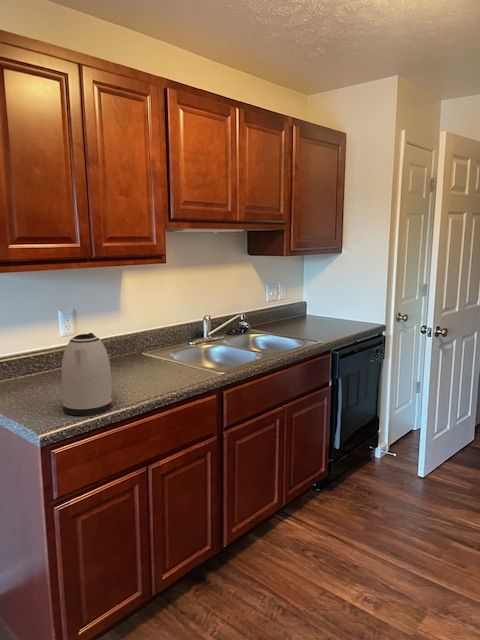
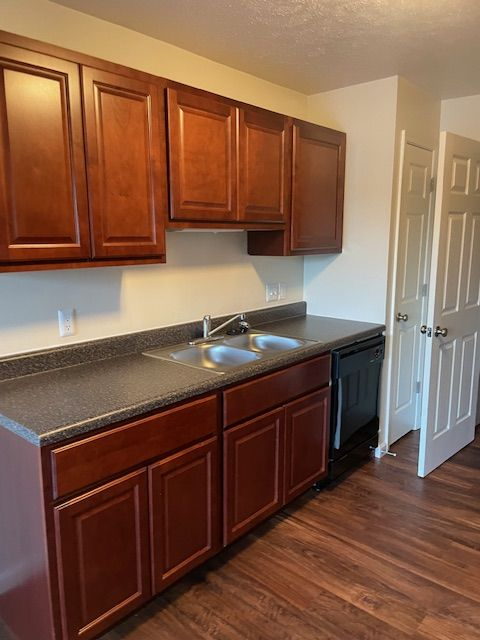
- kettle (88, 368)
